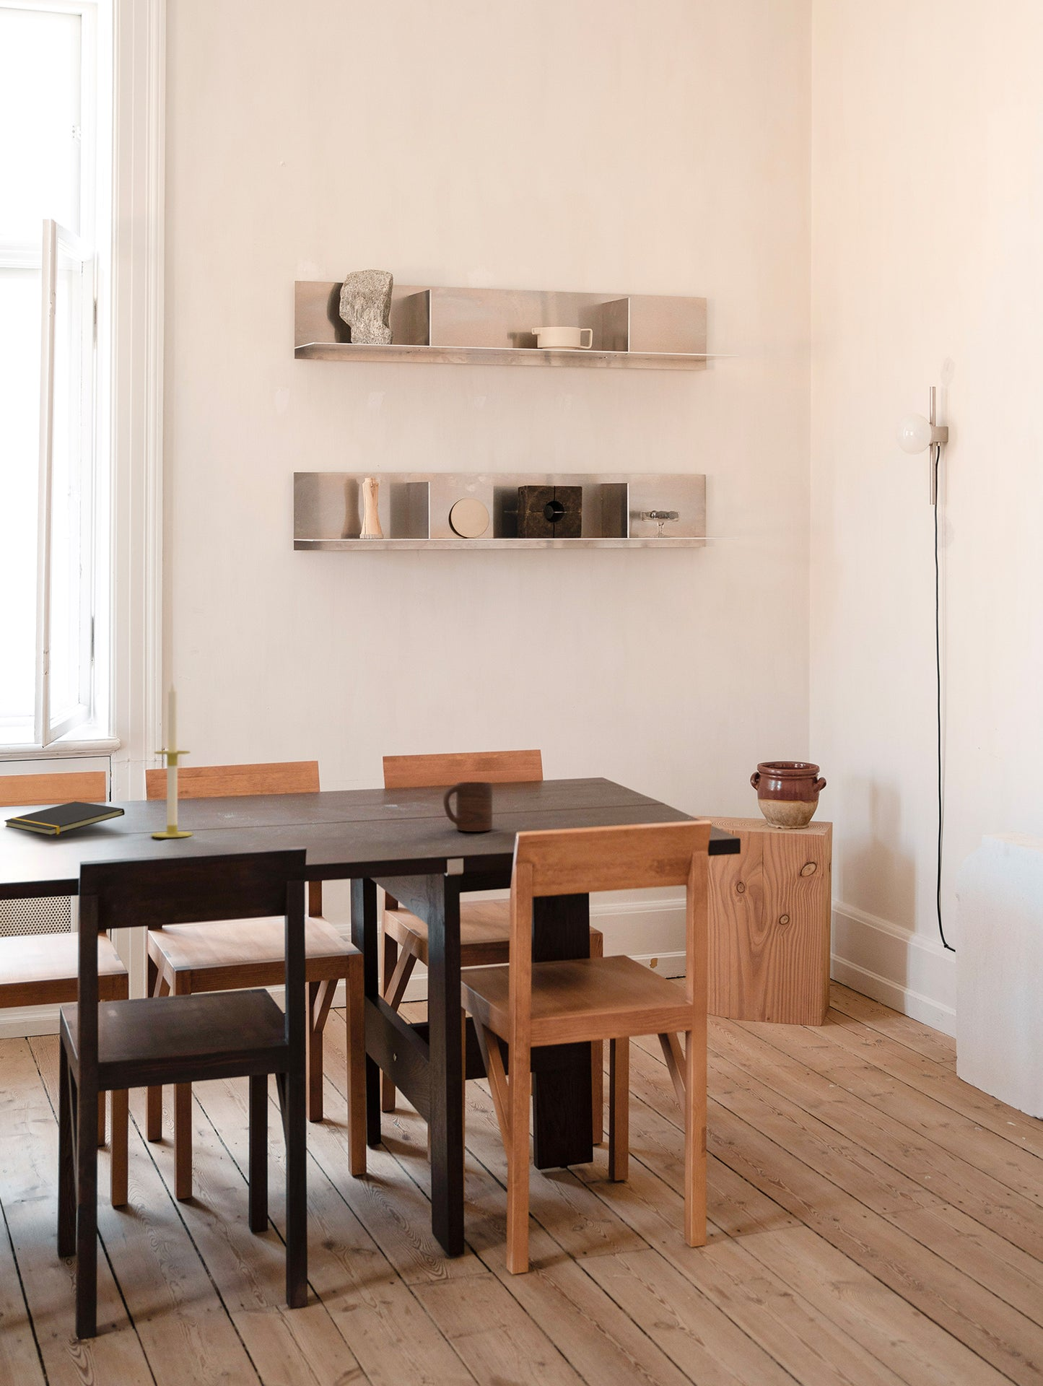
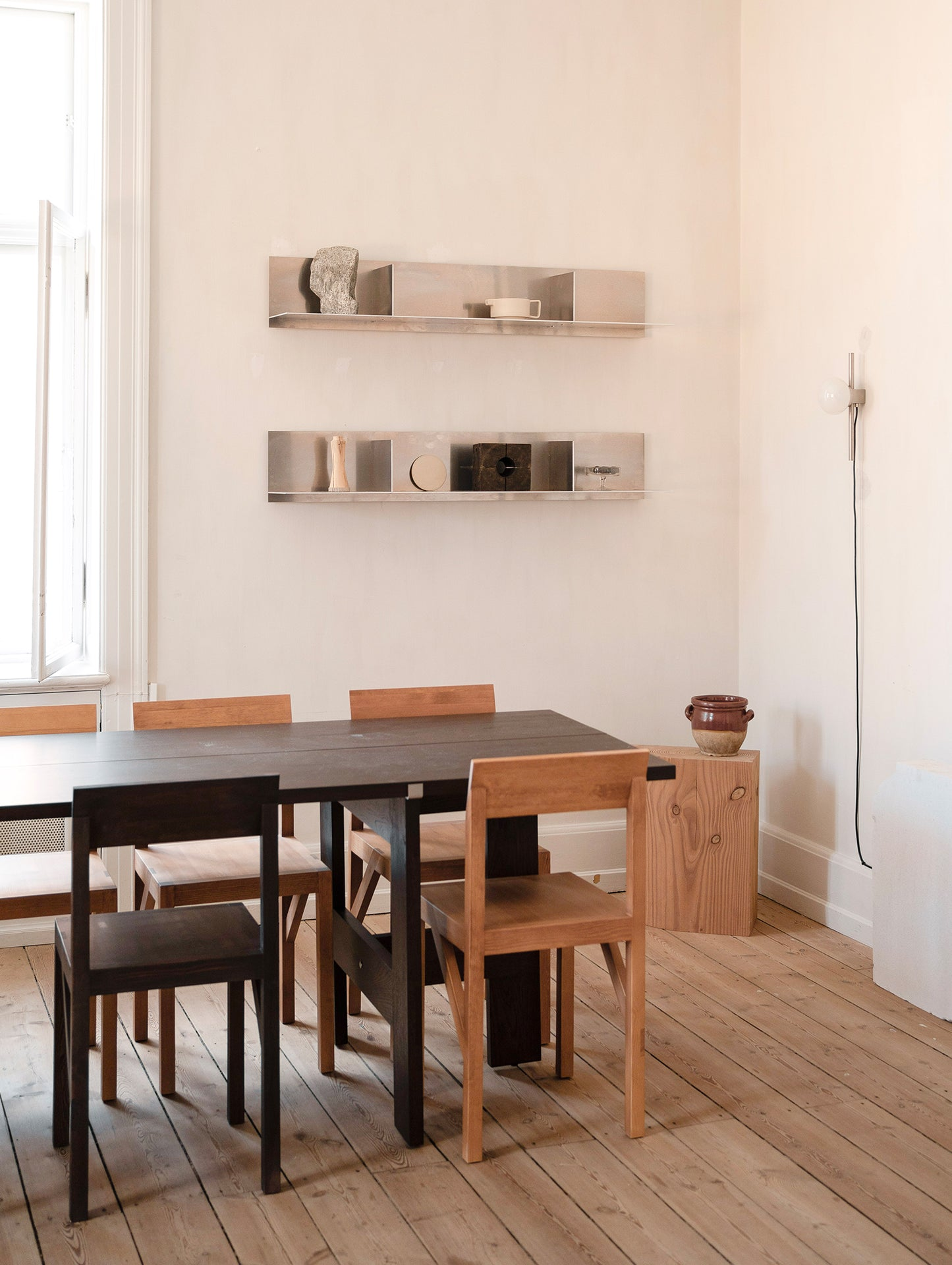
- cup (470, 807)
- notepad (64, 817)
- candle (172, 758)
